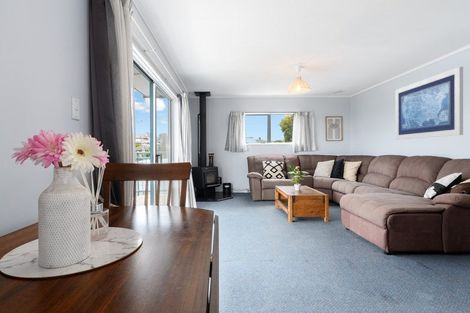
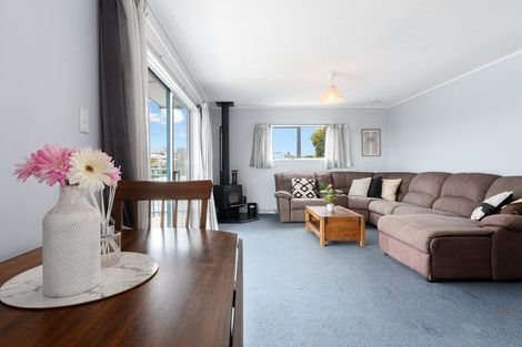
- wall art (424, 108)
